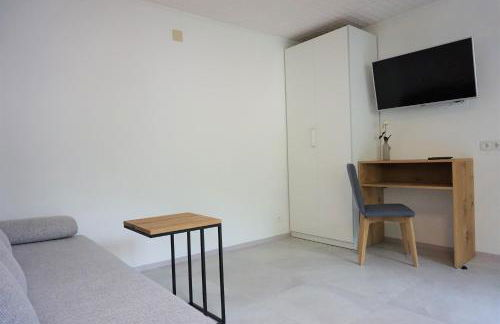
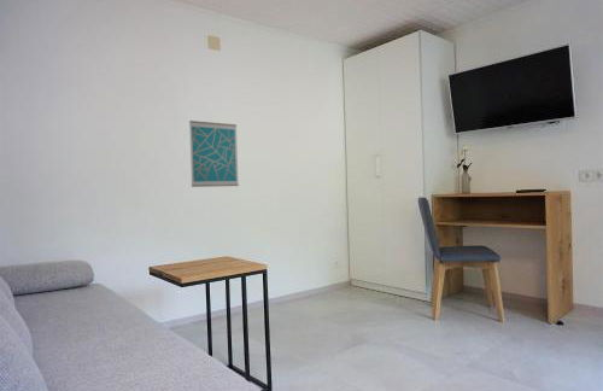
+ wall art (215, 154)
